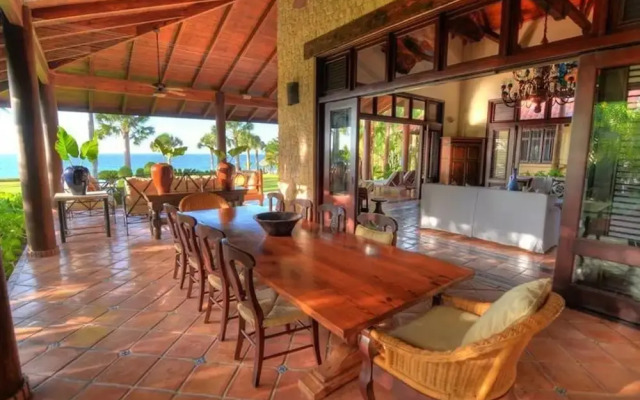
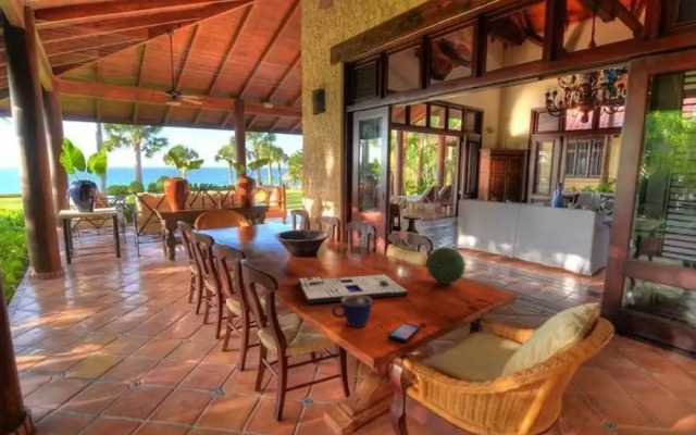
+ cup (351, 311)
+ decorative orb (446, 264)
+ smartphone (405, 332)
+ board game (350, 279)
